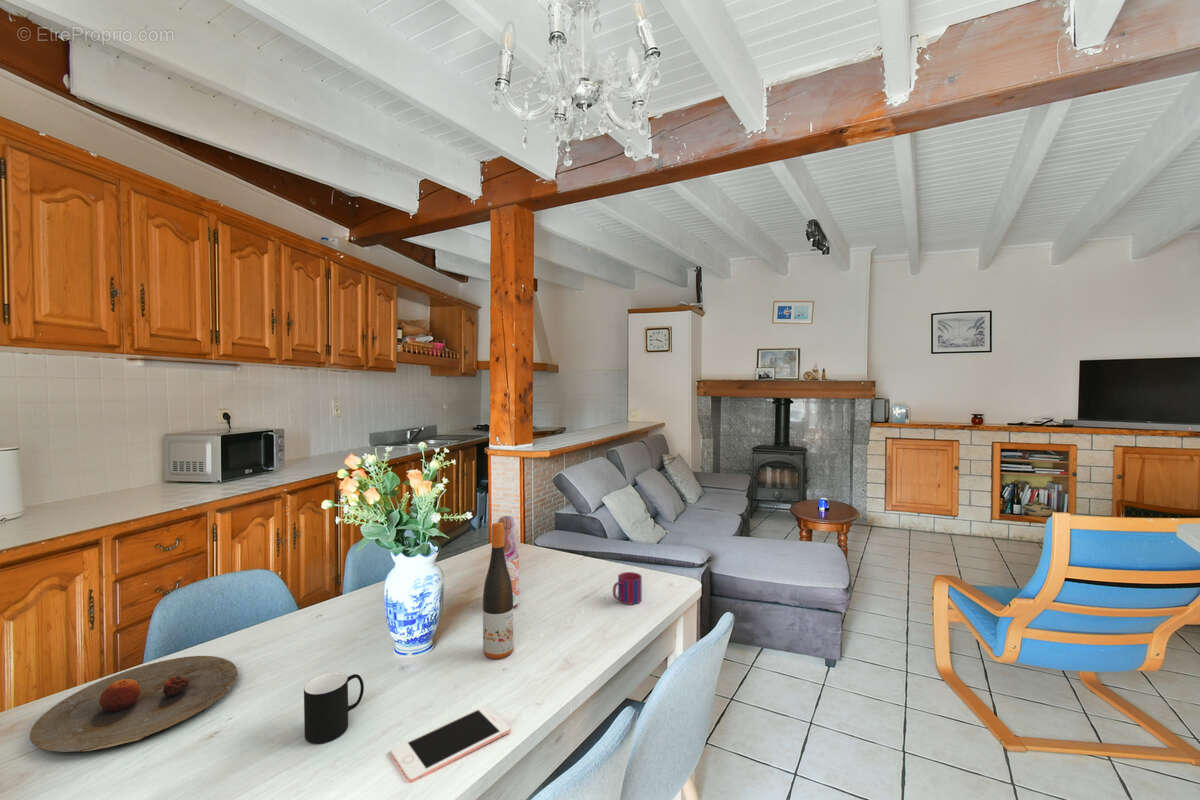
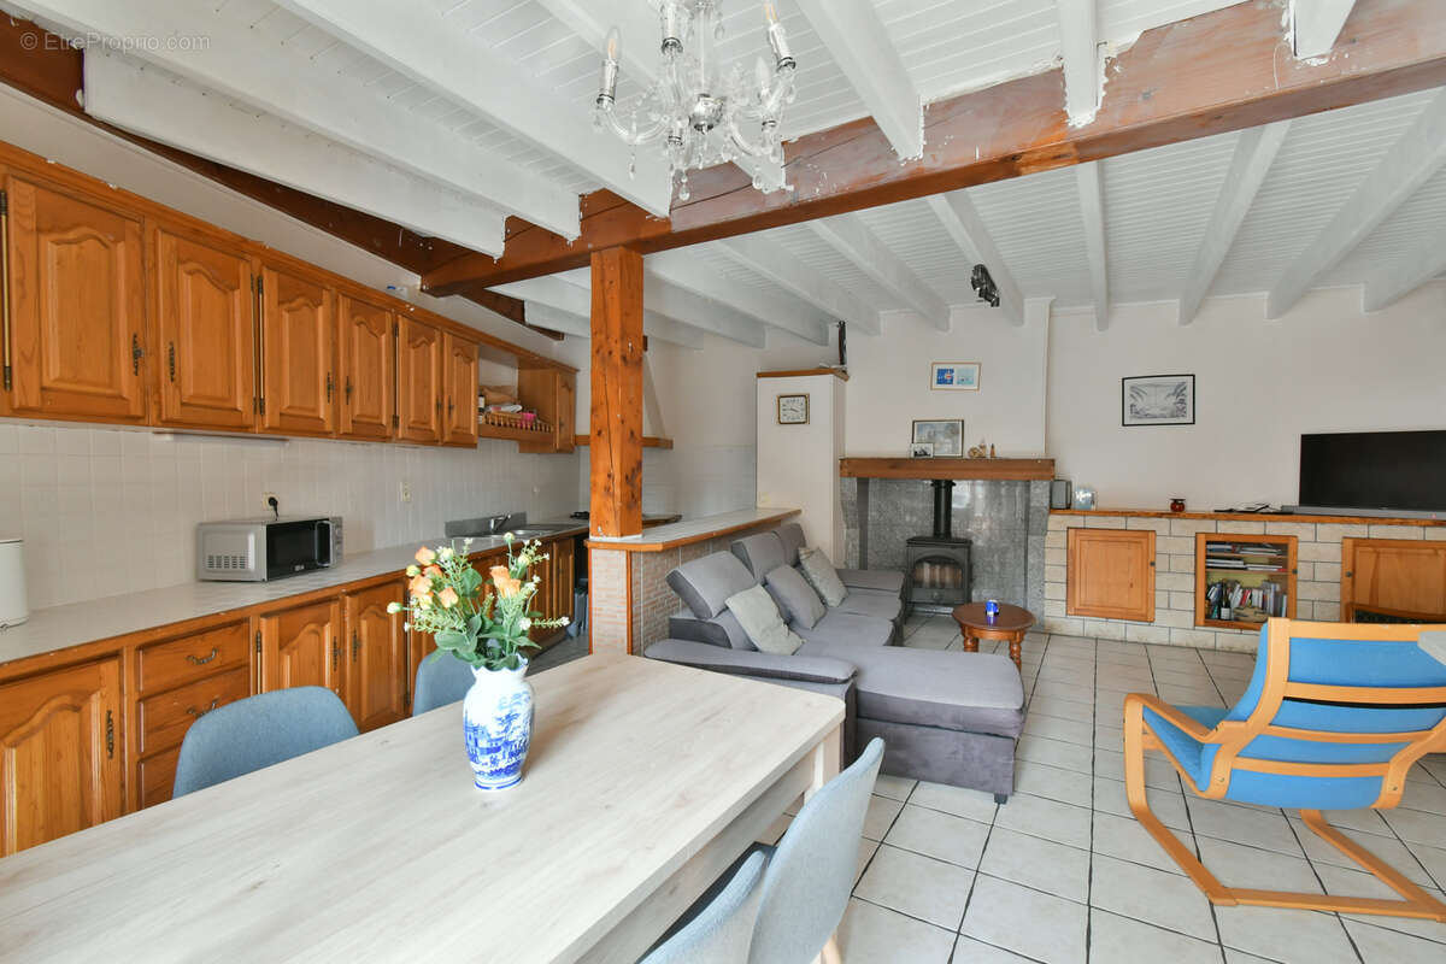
- bottle (506, 561)
- wine bottle (498, 587)
- plate (144, 690)
- mug (625, 589)
- cell phone (452, 740)
- cup (336, 702)
